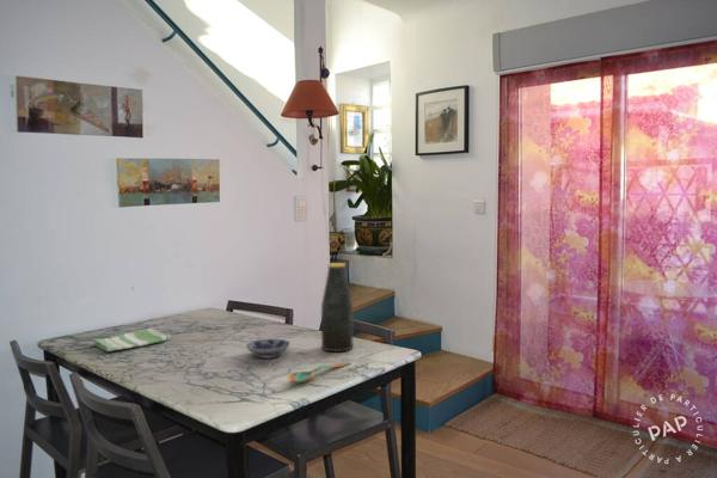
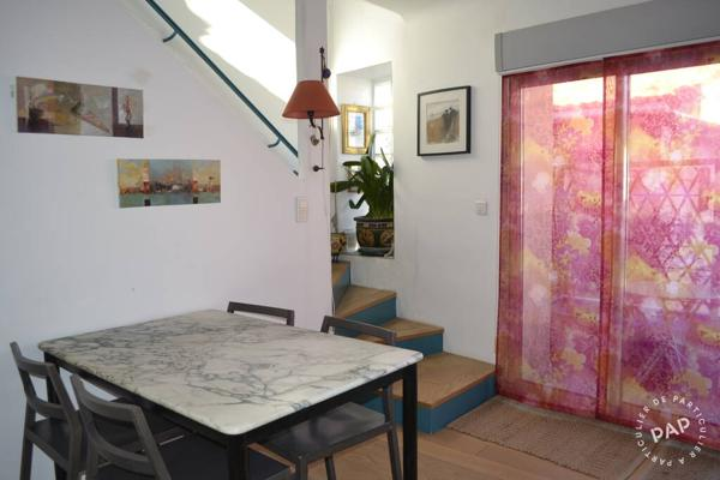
- bottle (337, 306)
- spoon (319, 369)
- bowl (268, 349)
- dish towel (131, 338)
